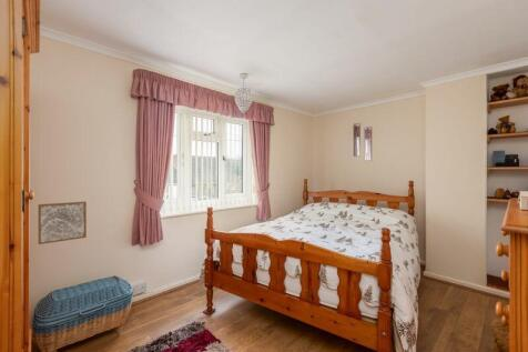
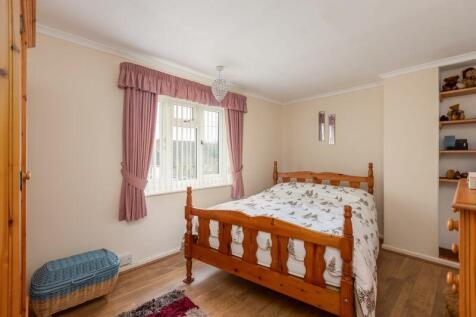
- wall art (63, 221)
